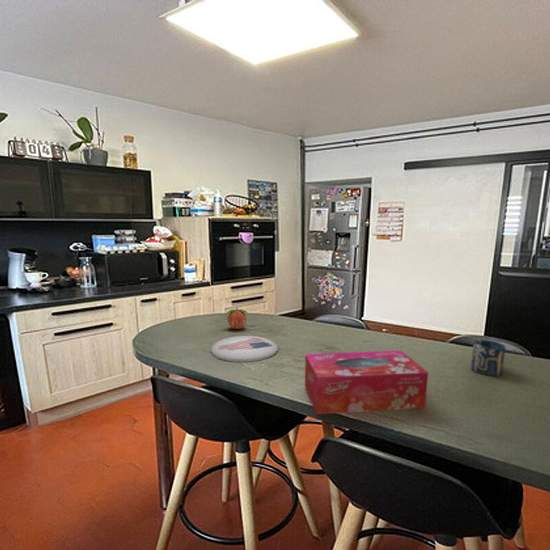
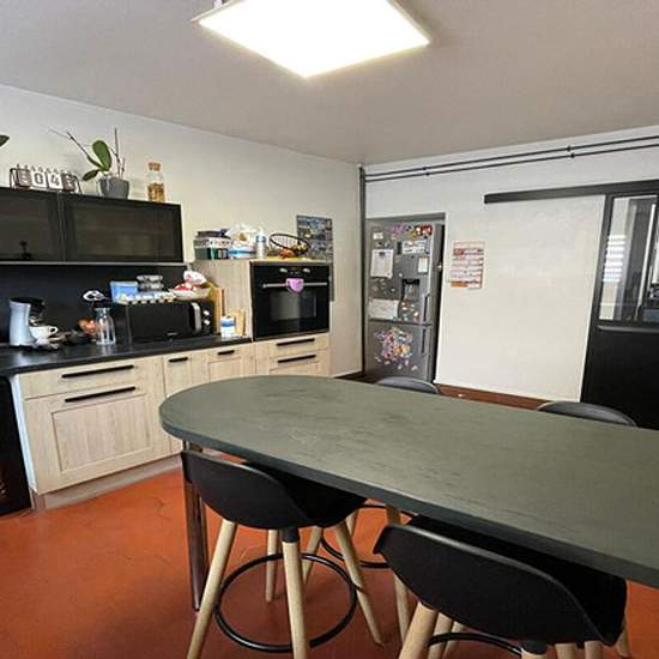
- tissue box (362, 379)
- plate (244, 347)
- cup (487, 355)
- fruit (237, 317)
